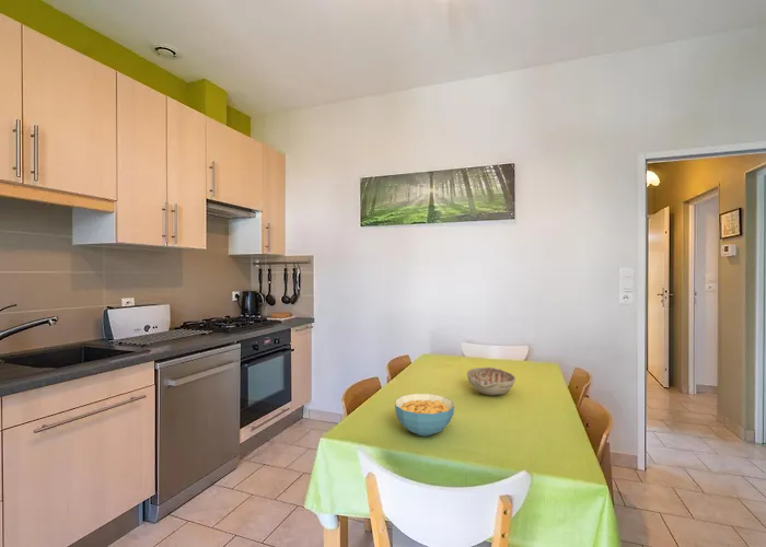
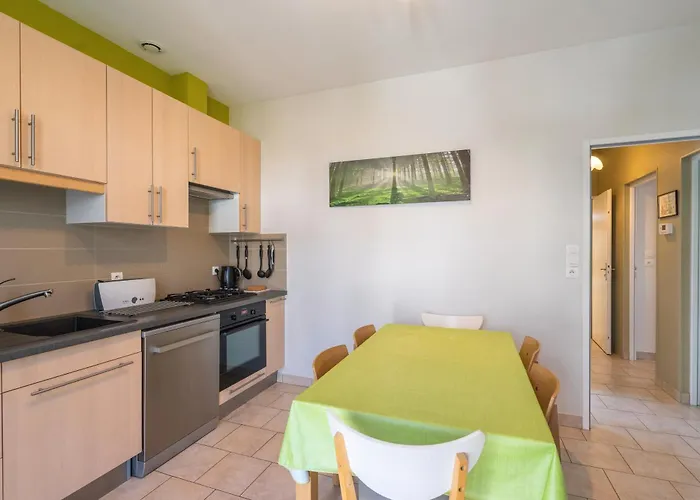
- decorative bowl (490, 383)
- cereal bowl (423, 417)
